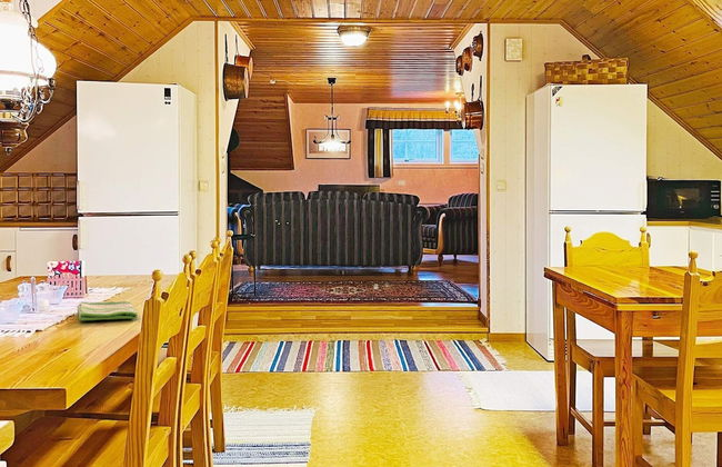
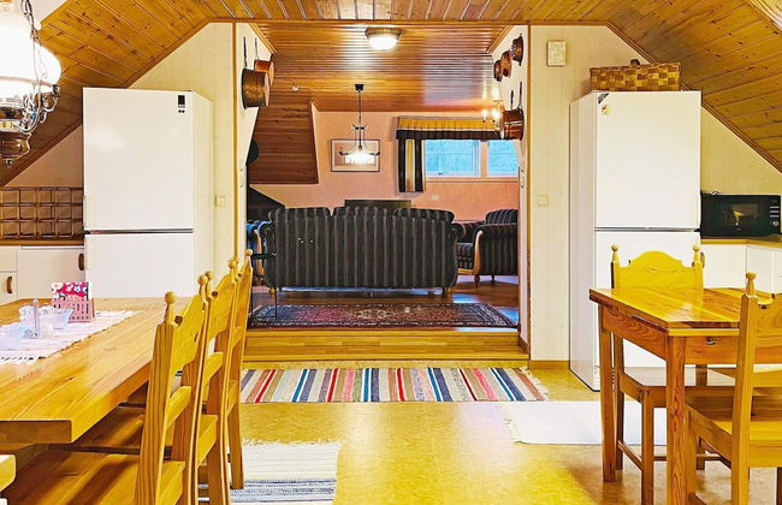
- dish towel (107, 309)
